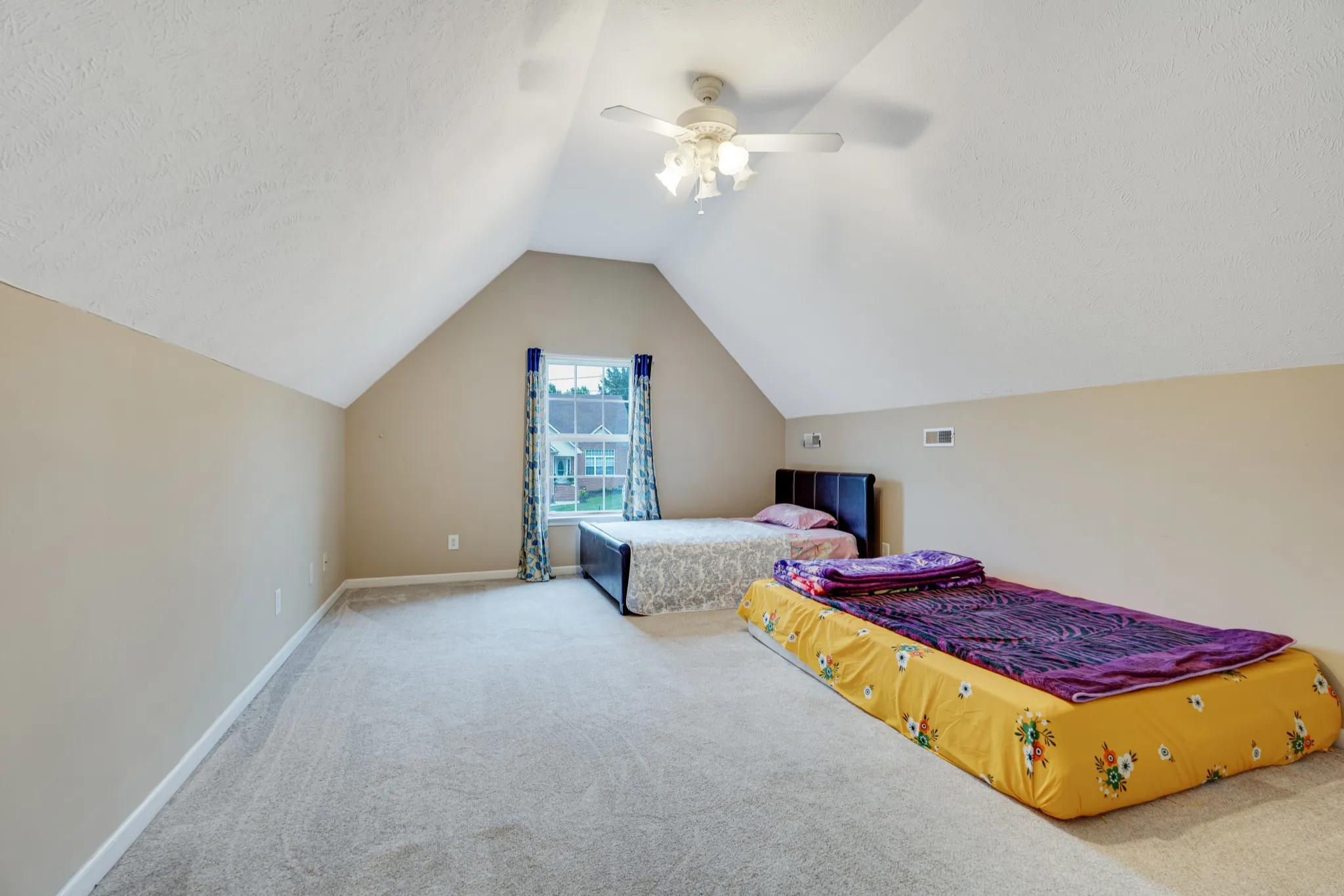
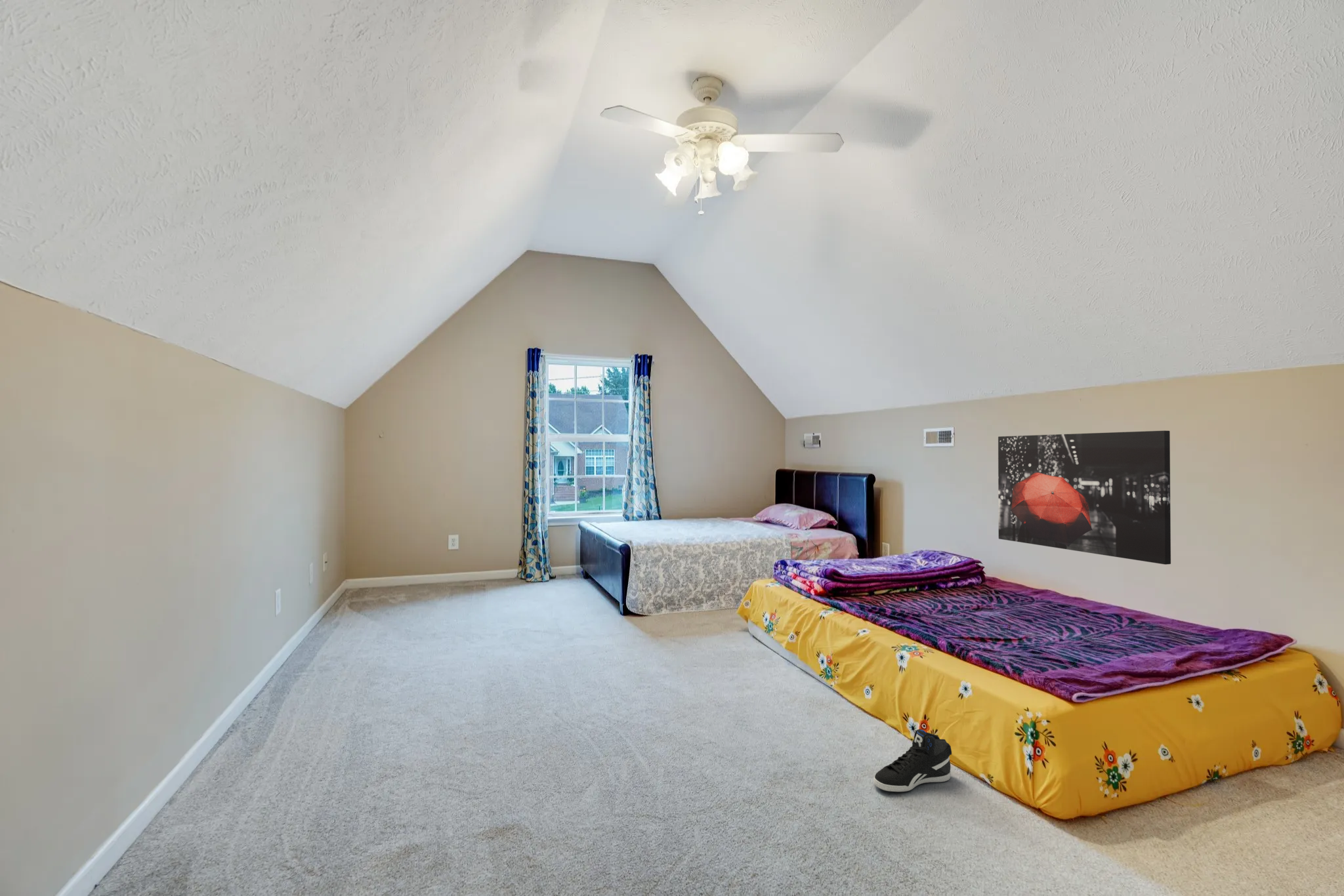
+ wall art (1073, 491)
+ sneaker (910, 756)
